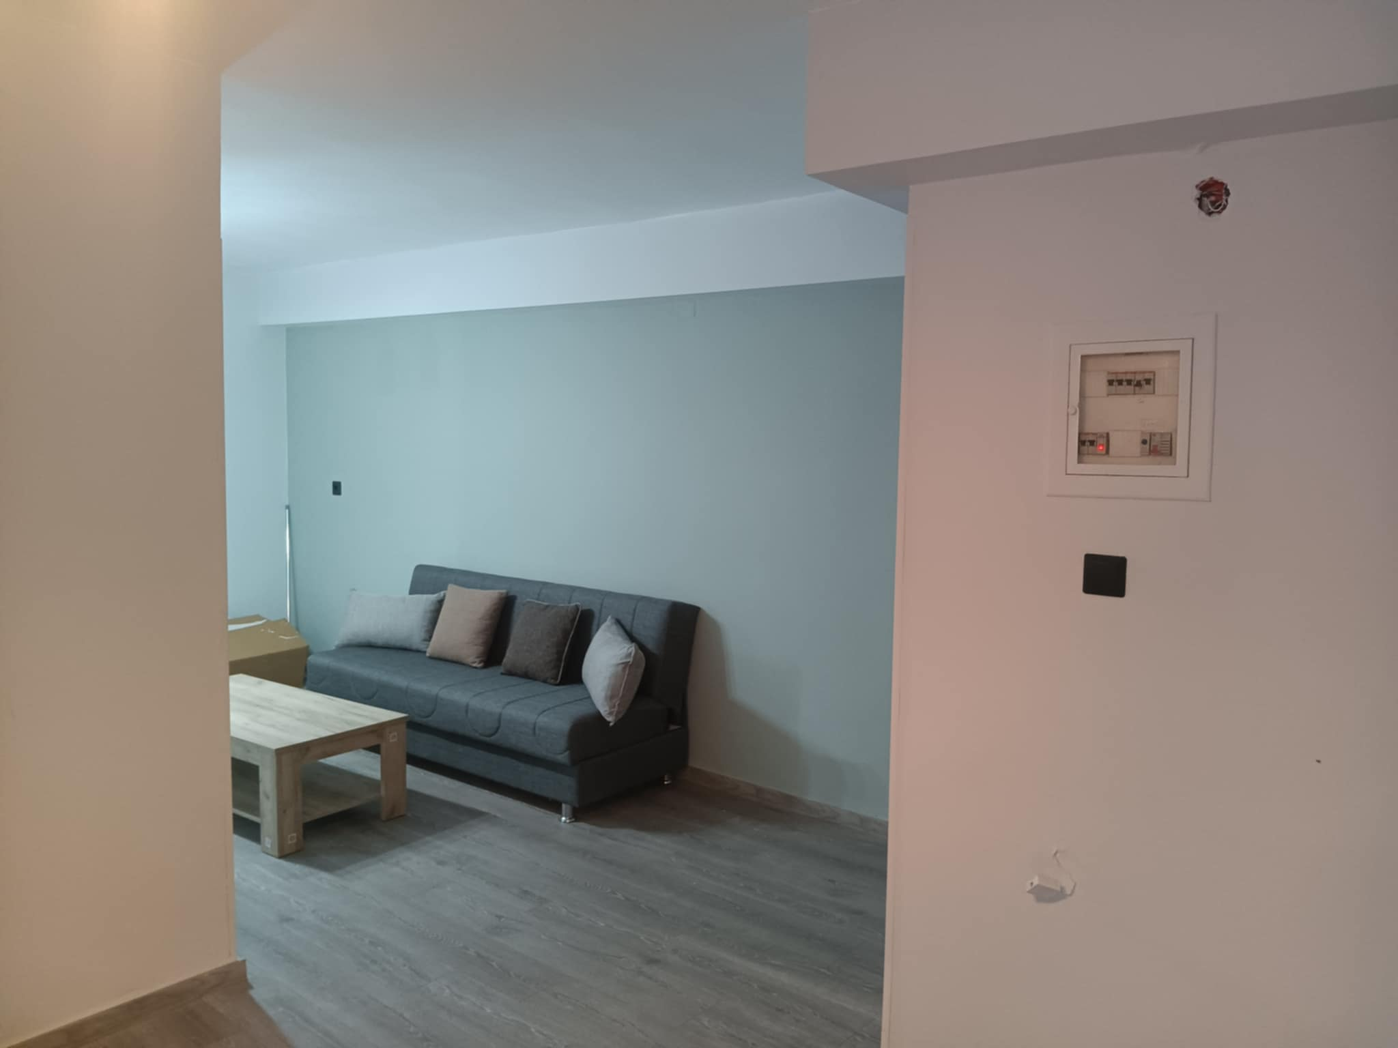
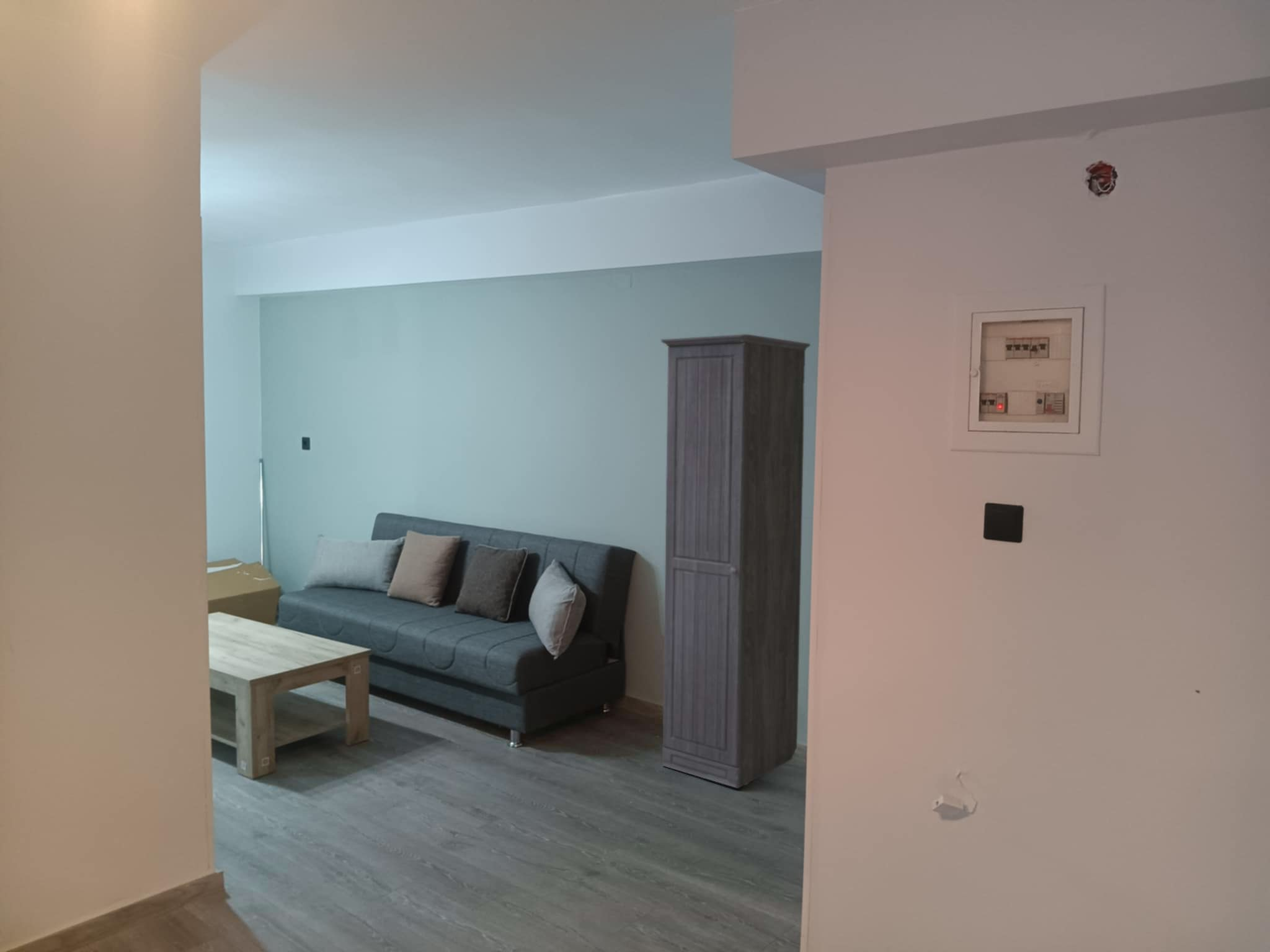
+ cabinet (732, 555)
